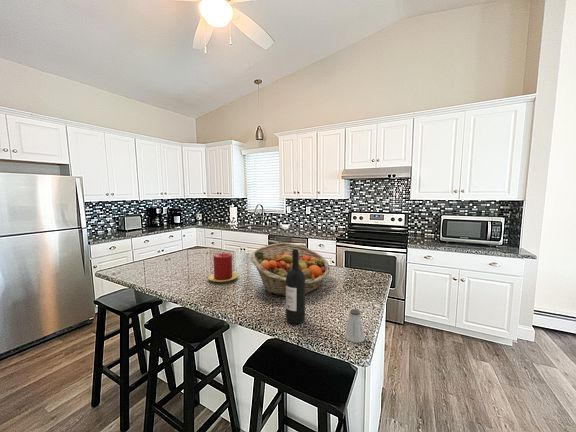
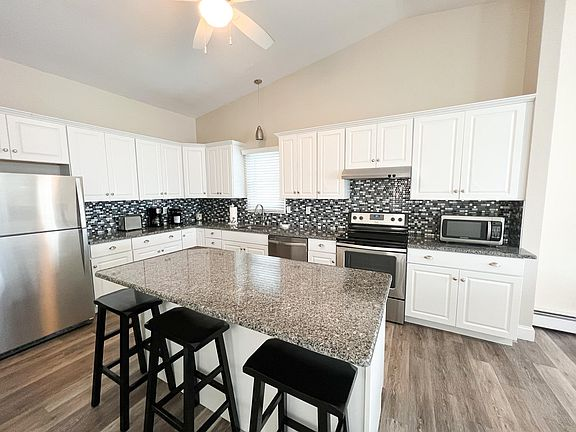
- saltshaker (354, 324)
- wine bottle (295, 285)
- fruit basket (291, 267)
- candle (223, 266)
